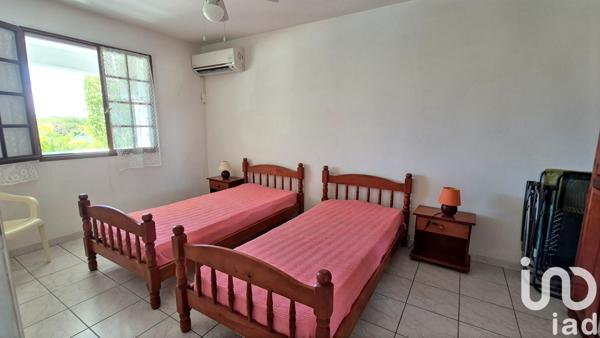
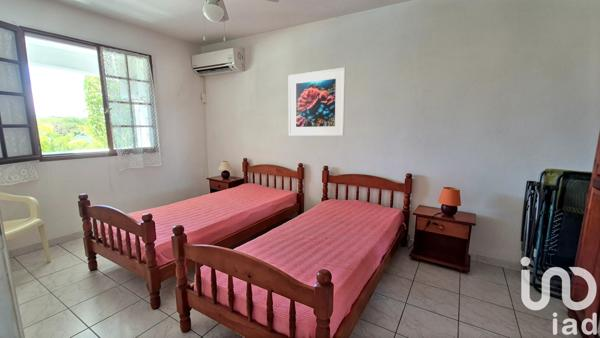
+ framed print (315, 104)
